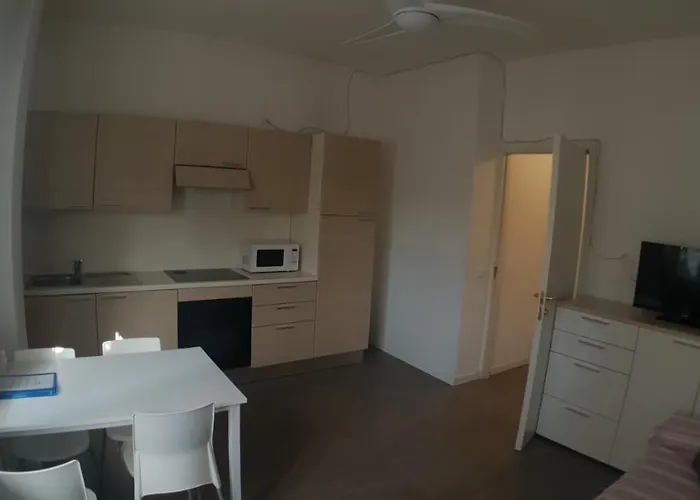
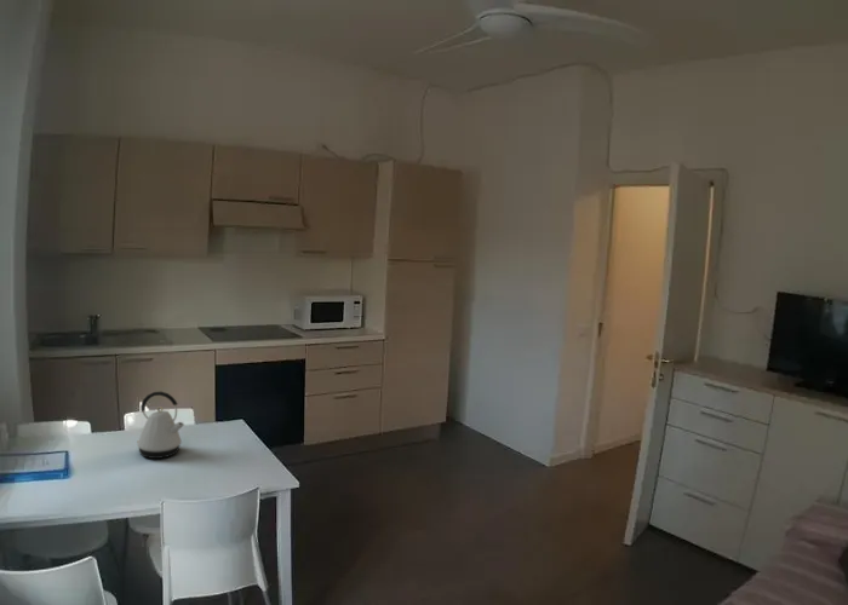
+ kettle (161, 422)
